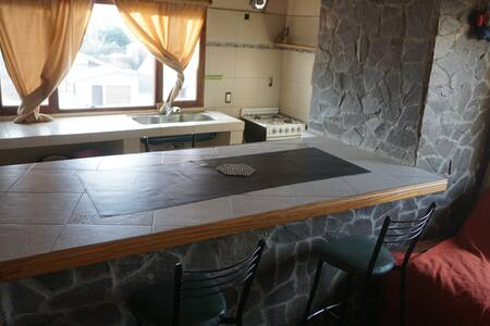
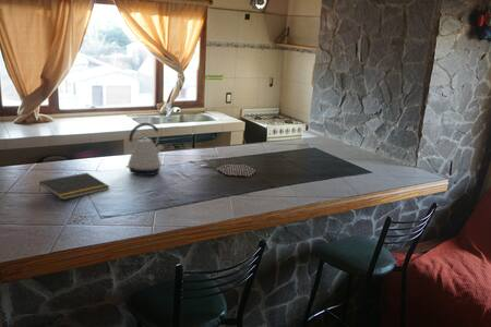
+ notepad (75, 185)
+ kettle (145, 147)
